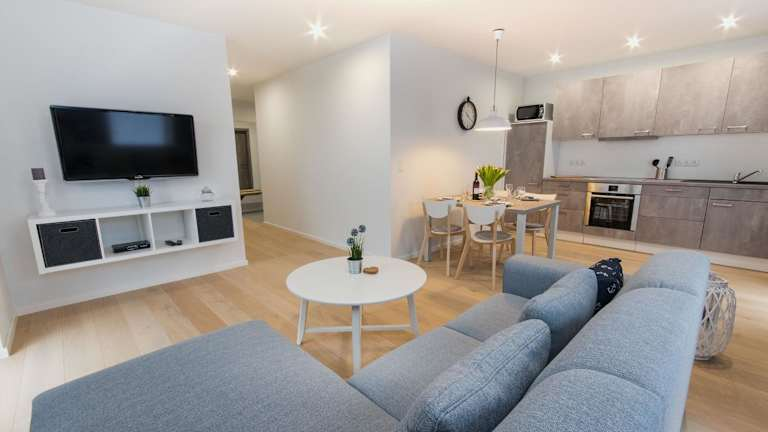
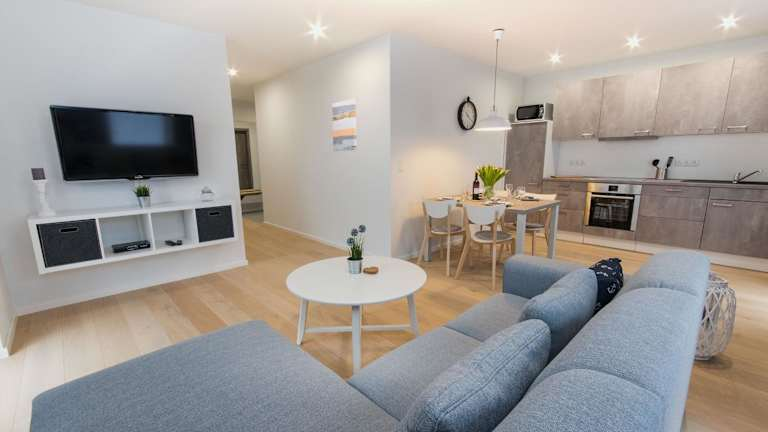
+ wall art (343, 126)
